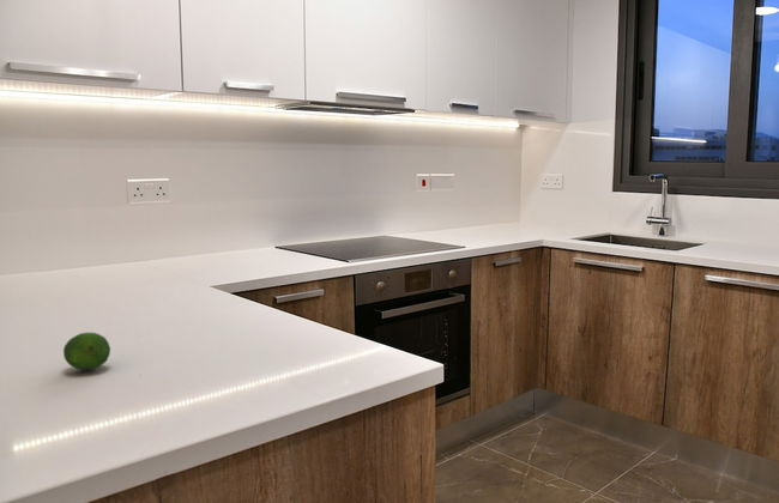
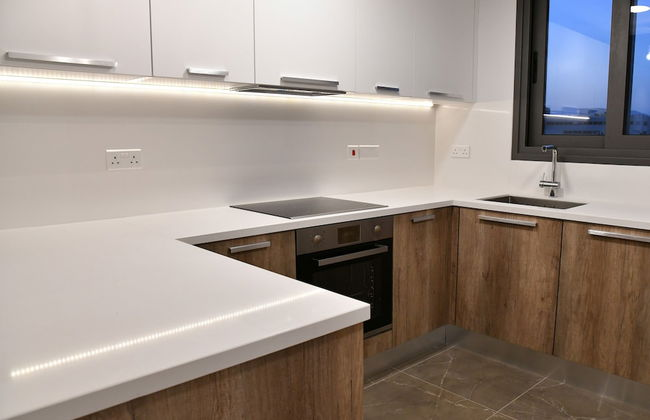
- fruit (85, 351)
